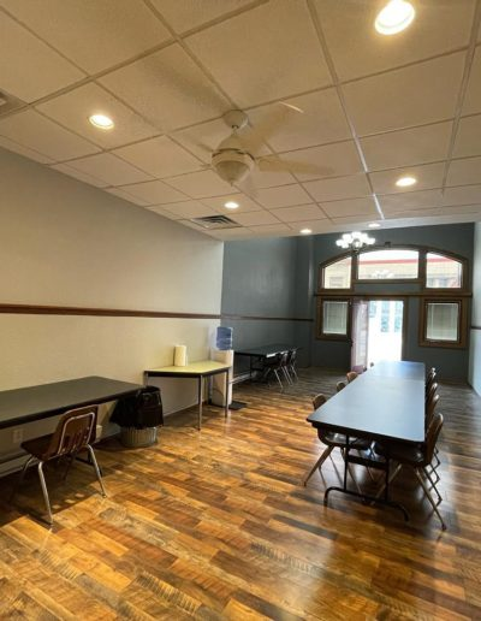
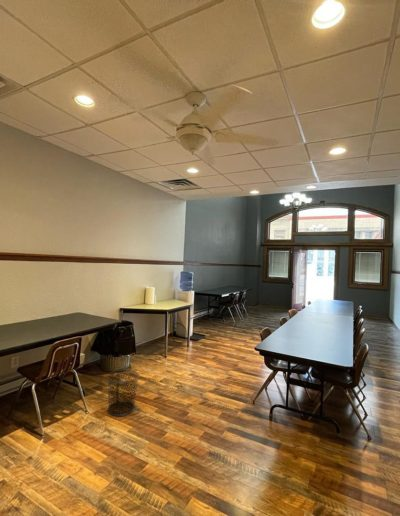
+ waste bin (122, 392)
